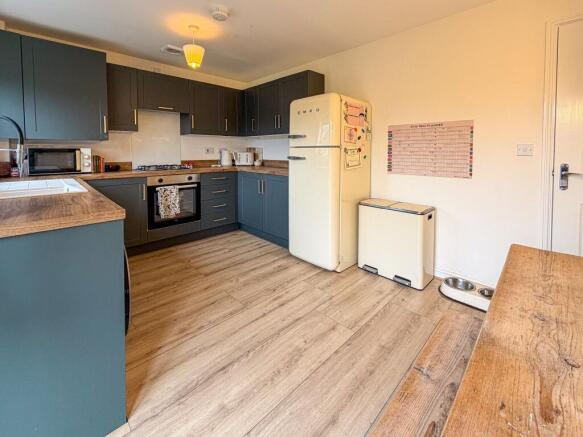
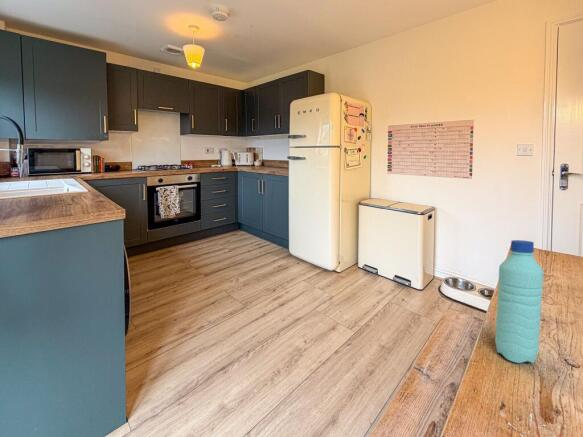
+ water bottle (518, 299)
